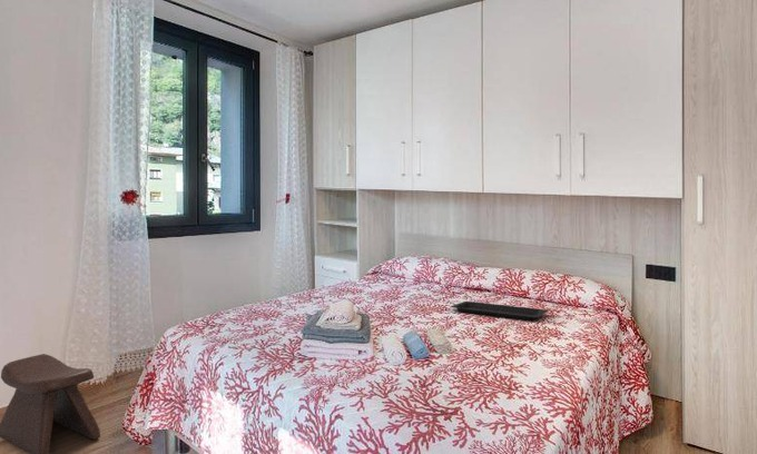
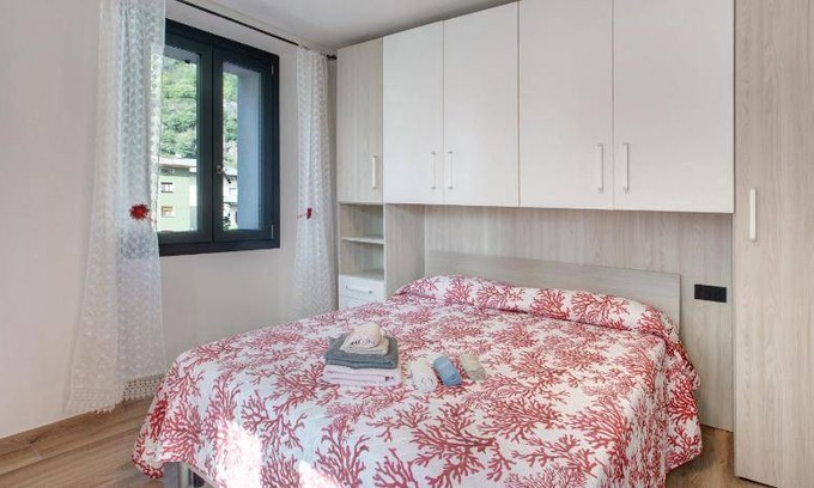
- serving tray (498, 310)
- stool (48, 401)
